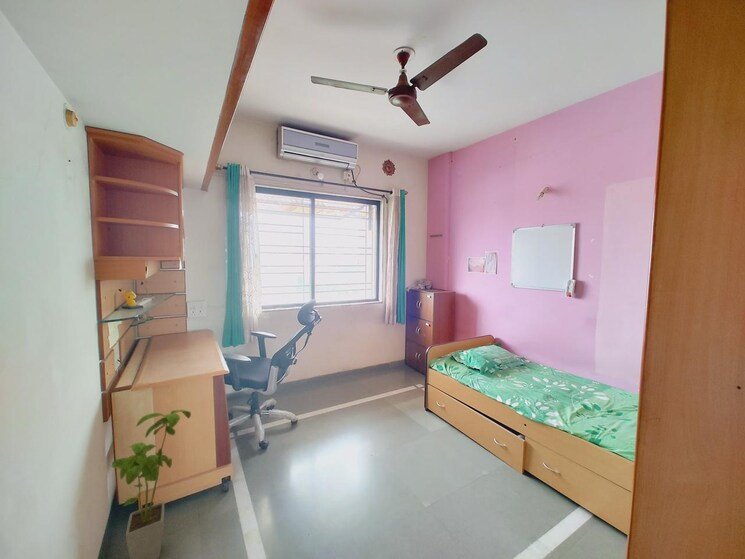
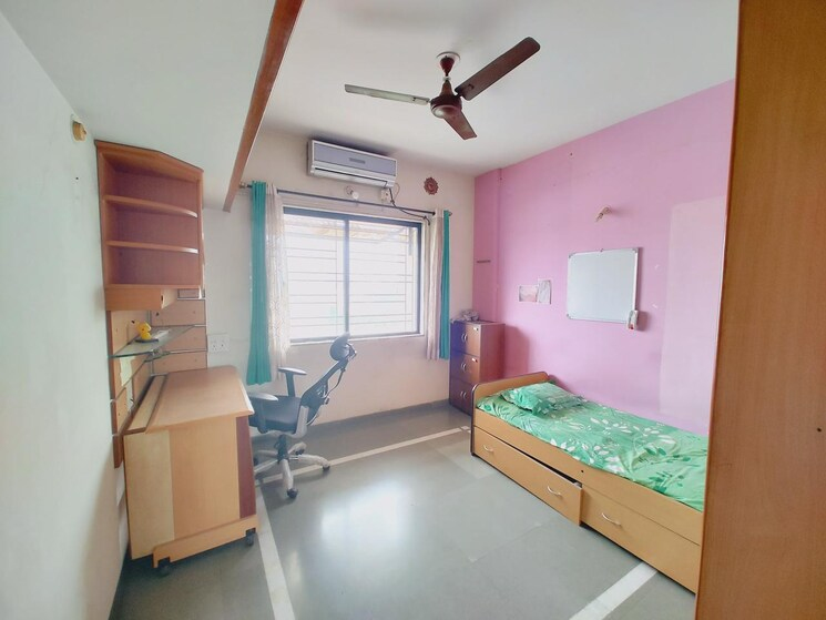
- house plant (153, 479)
